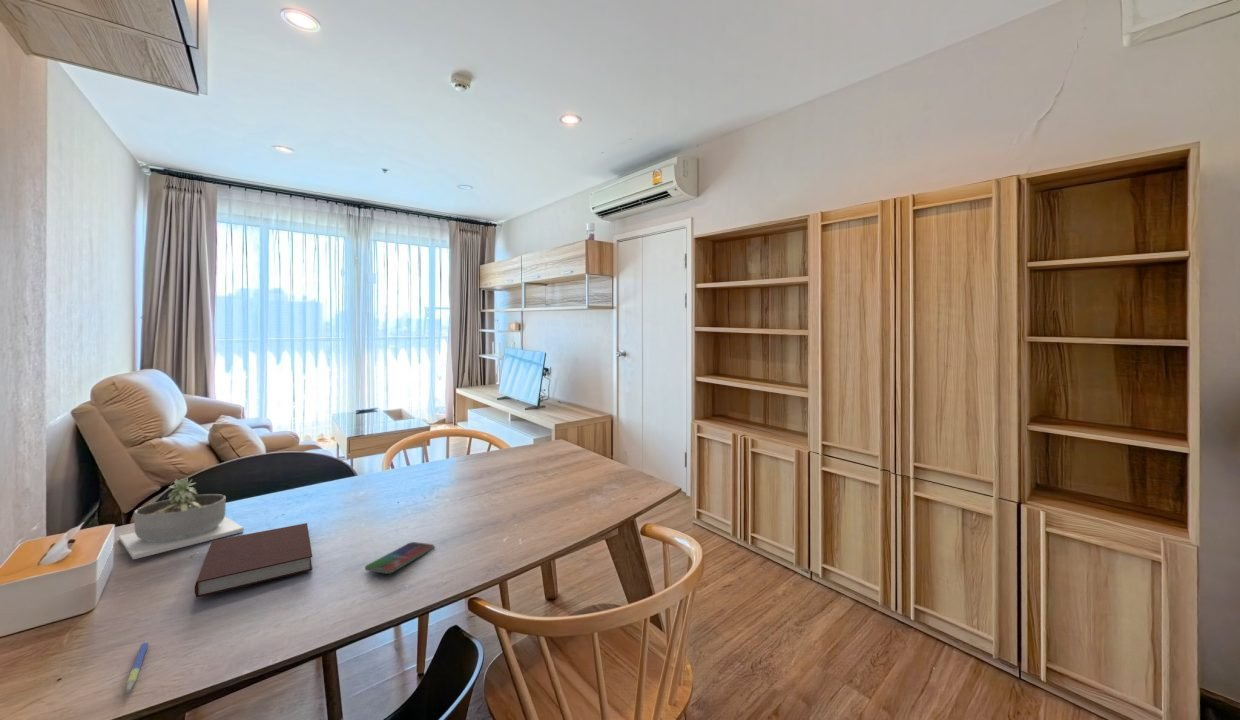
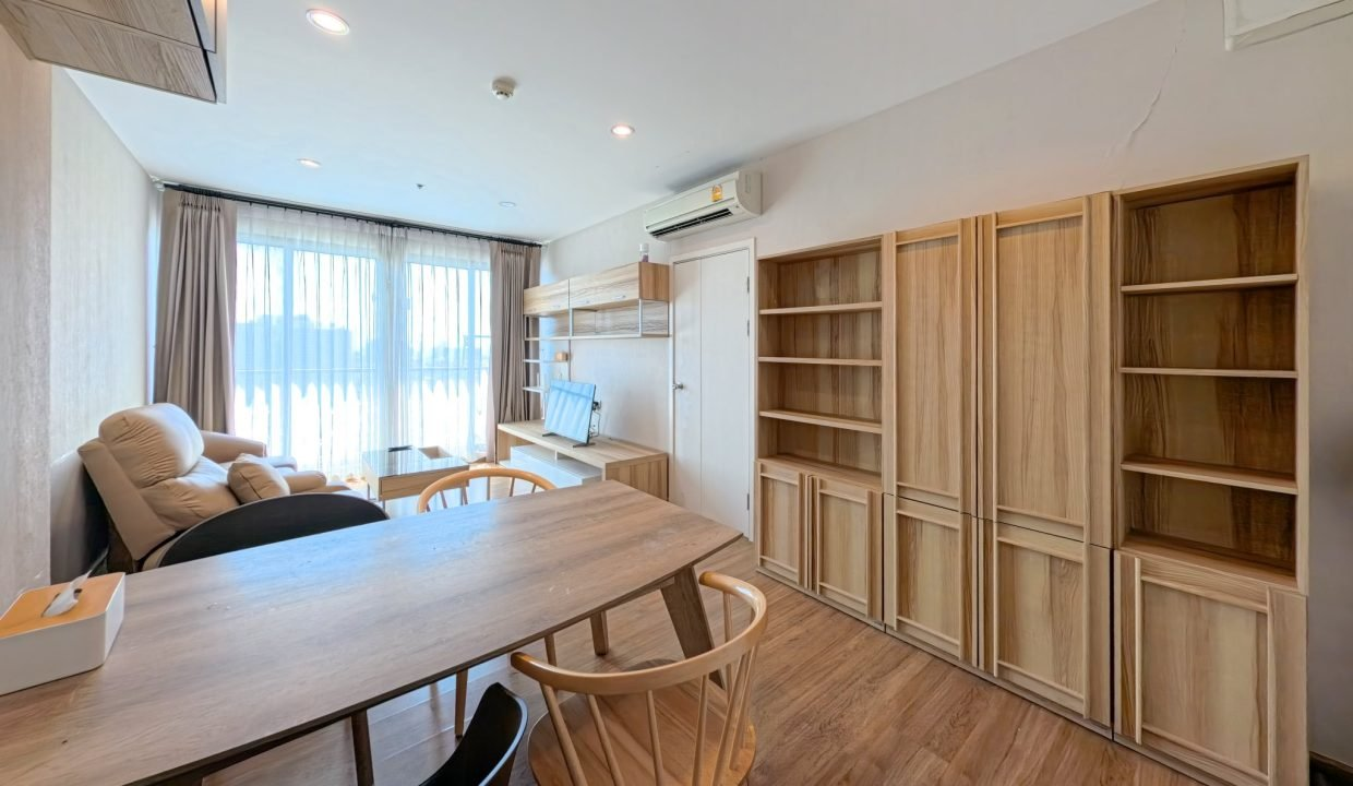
- smartphone (401, 556)
- succulent planter (182, 507)
- pen (137, 665)
- notebook (259, 554)
